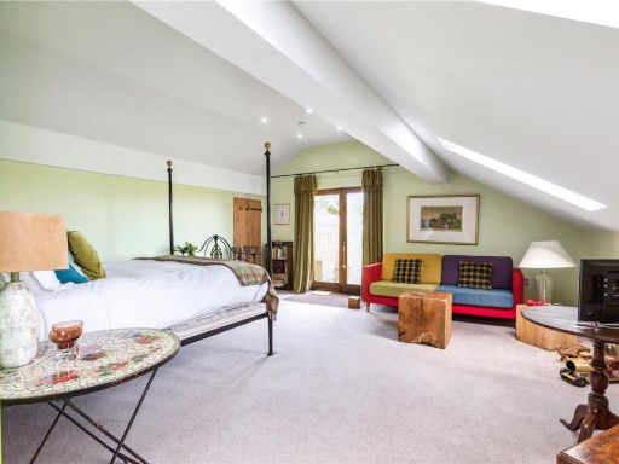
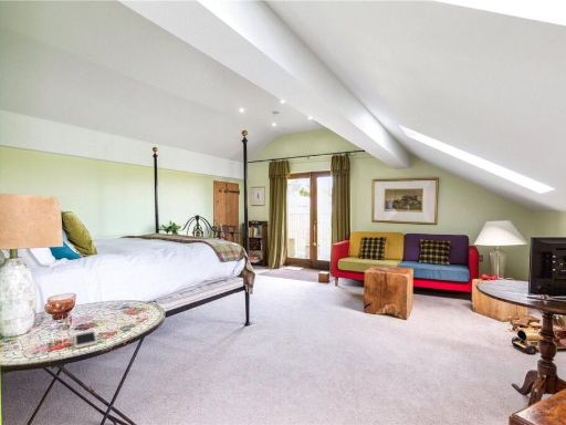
+ cell phone (85, 338)
